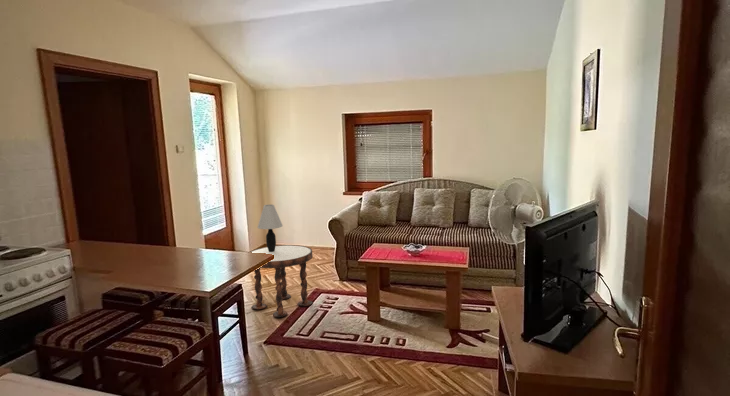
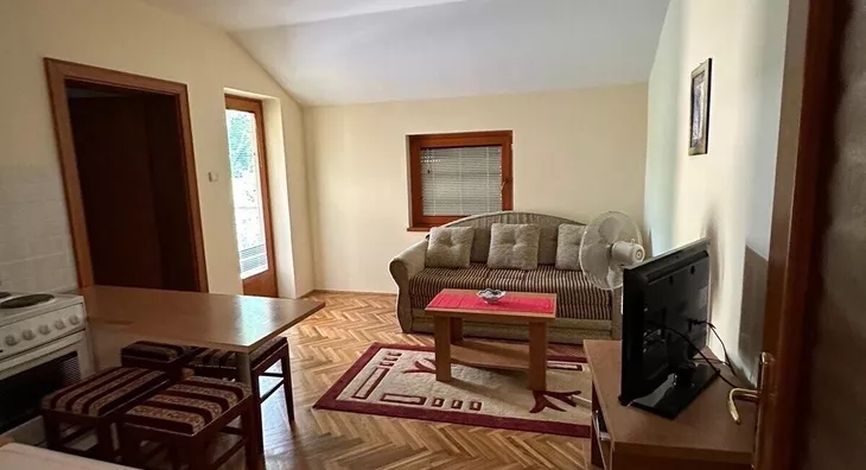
- side table (280, 279)
- table lamp (270, 227)
